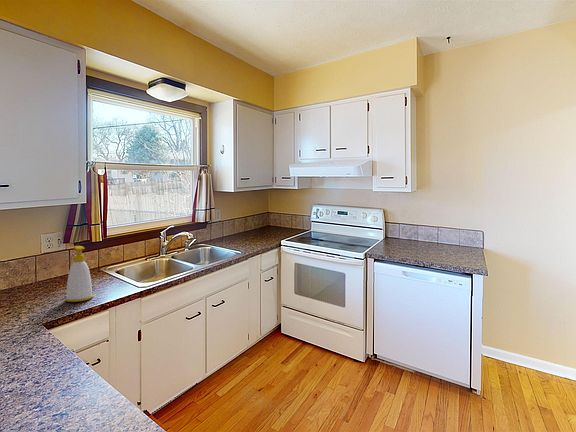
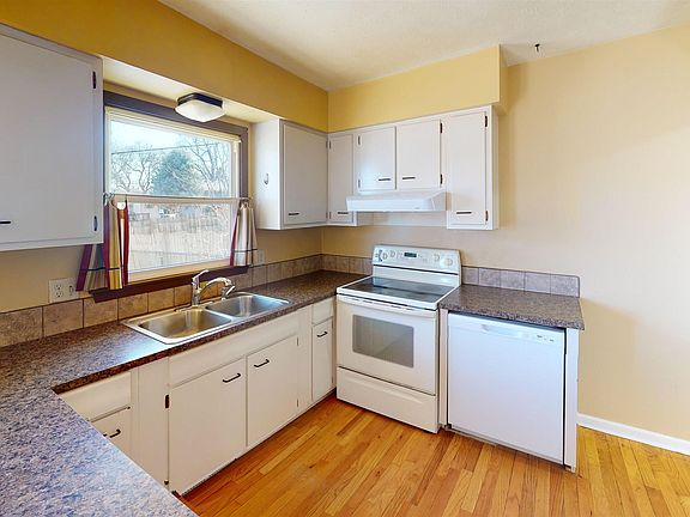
- soap bottle (79, 272)
